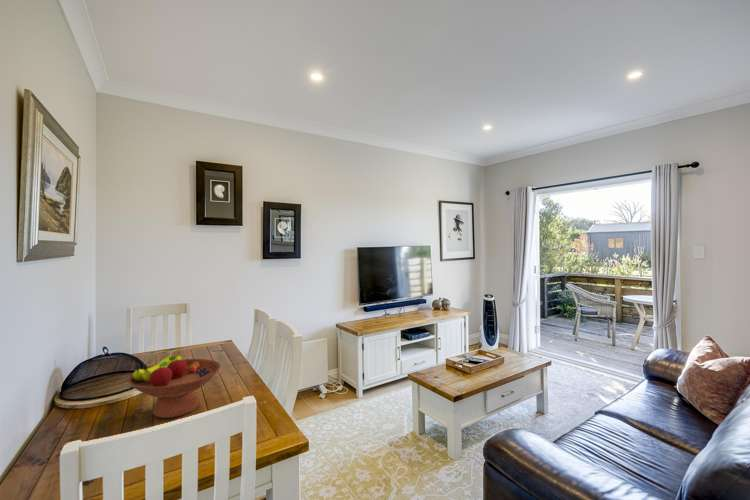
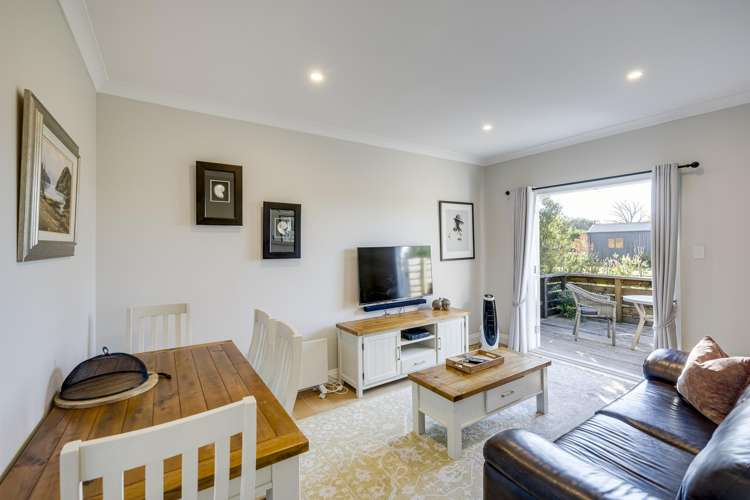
- fruit bowl (176, 382)
